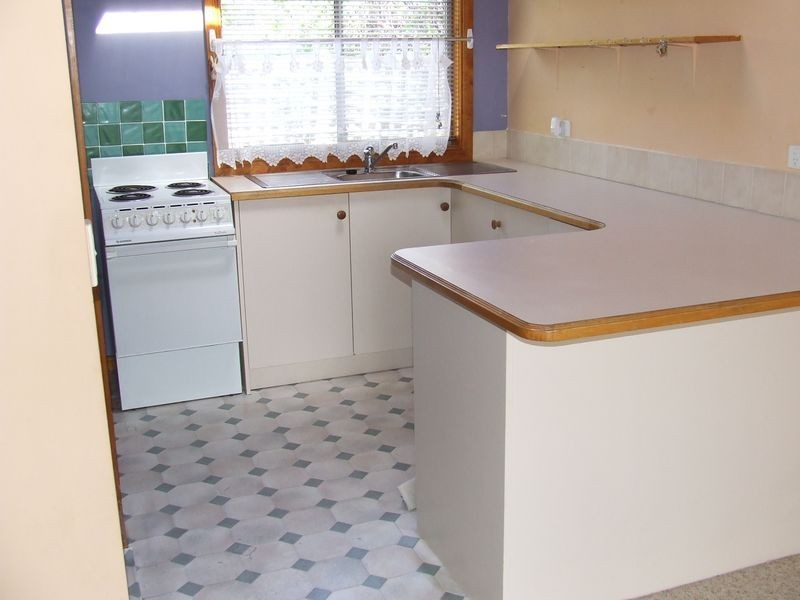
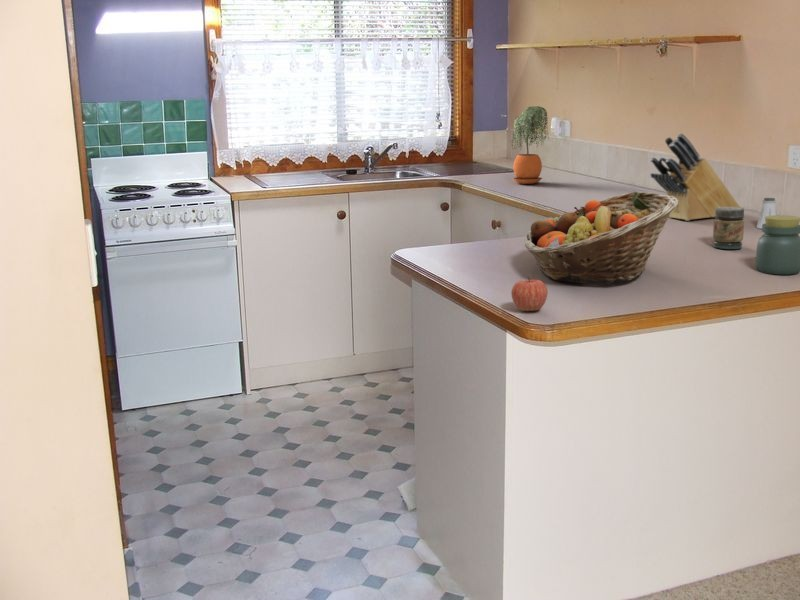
+ jar (728, 227)
+ saltshaker (768, 213)
+ potted plant (529, 144)
+ apple (529, 293)
+ knife block (695, 175)
+ fruit basket (598, 234)
+ jar (780, 244)
